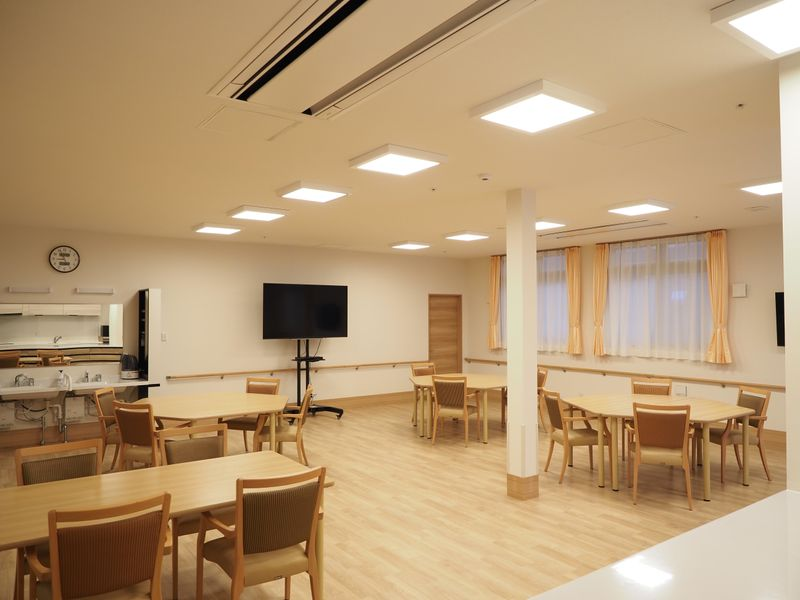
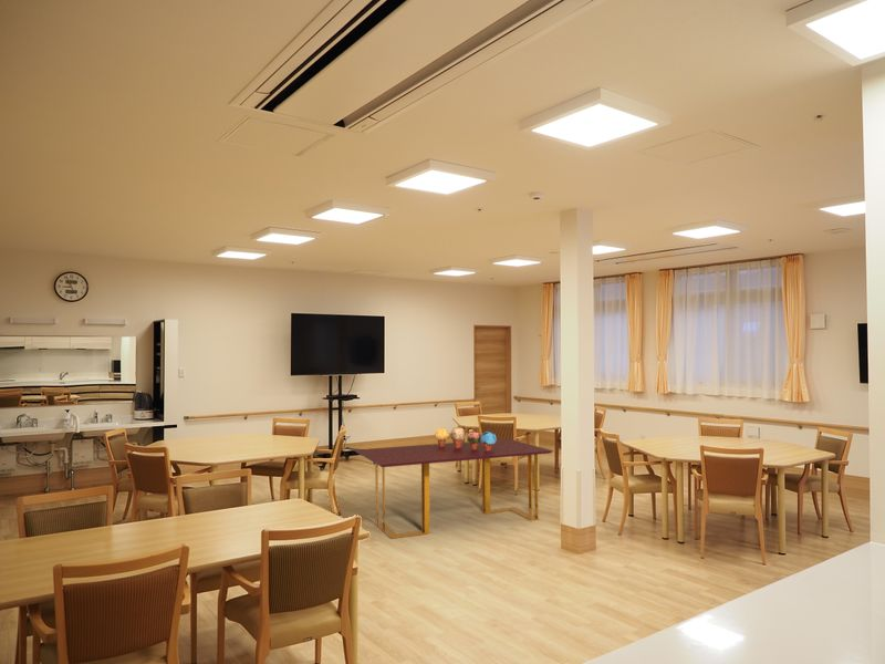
+ dining table (428, 486)
+ potted flower (464, 437)
